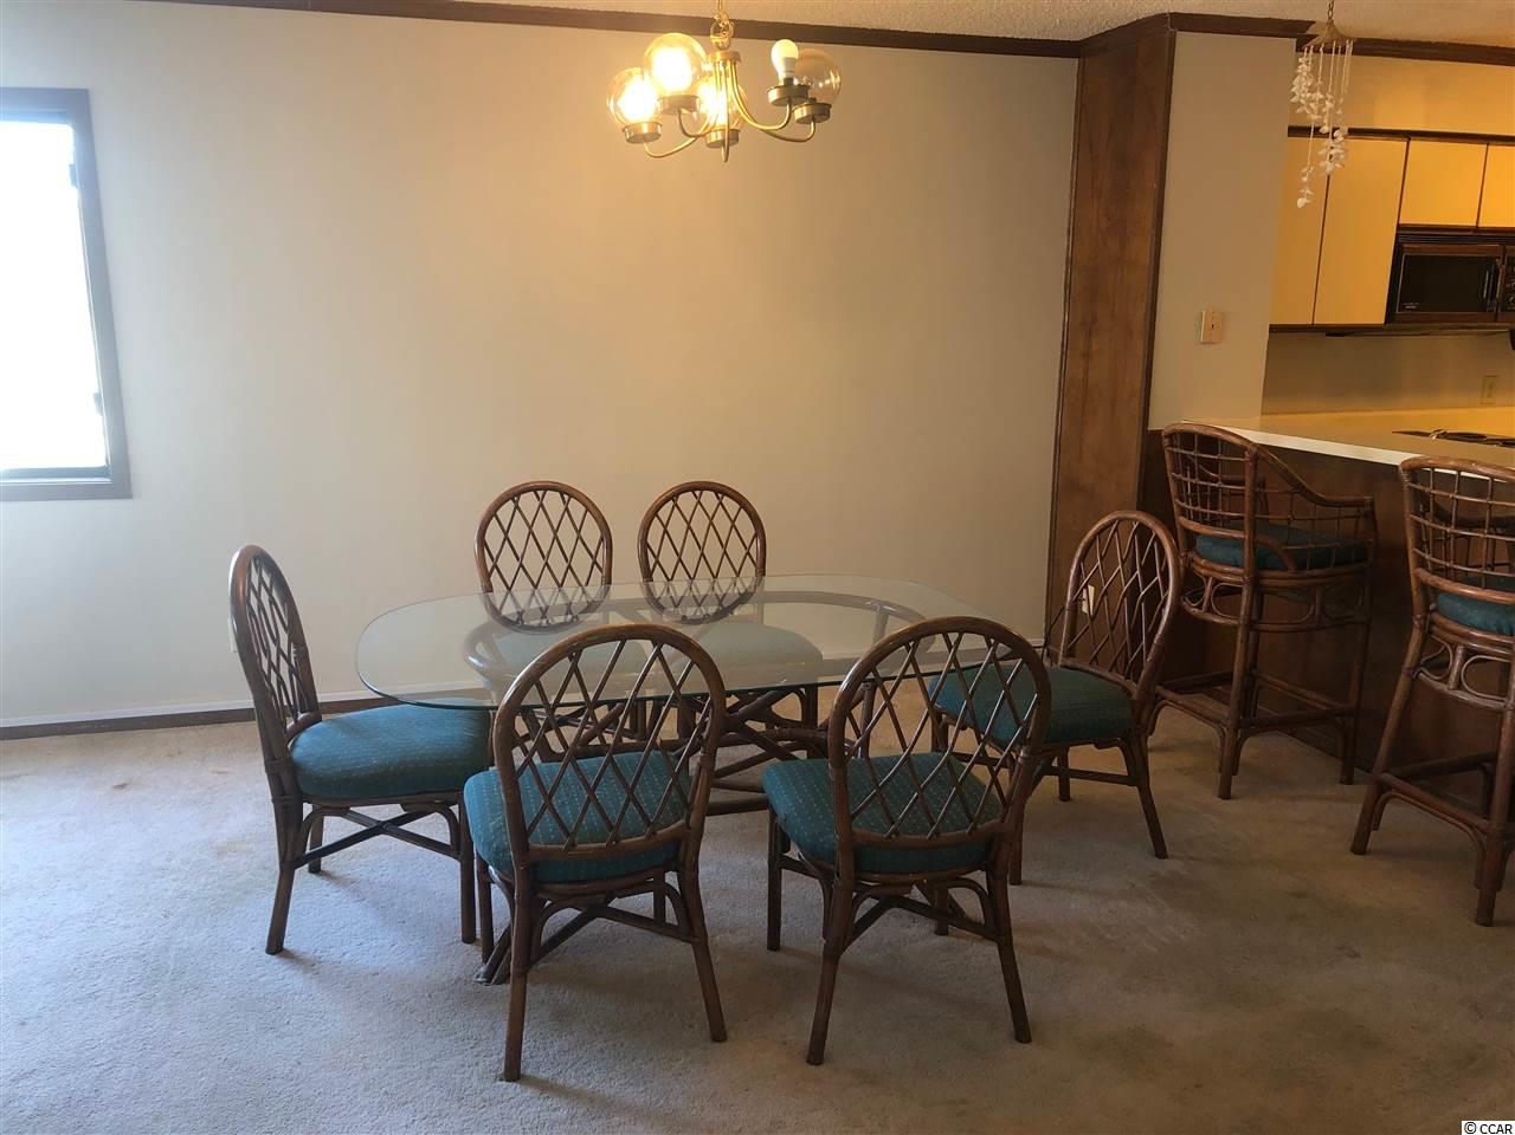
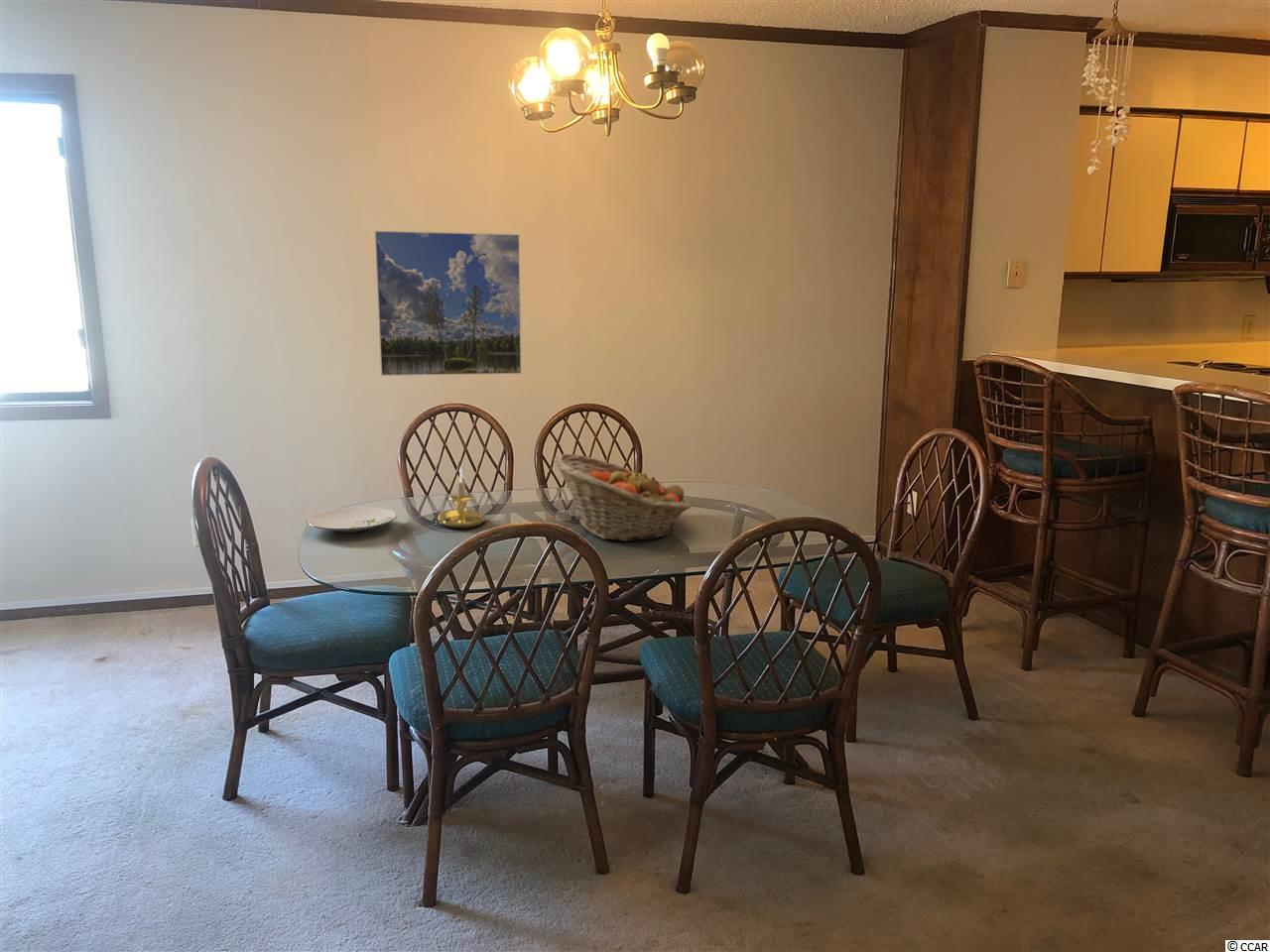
+ plate (352, 523)
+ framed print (449, 304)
+ candle holder (459, 493)
+ fruit basket (620, 493)
